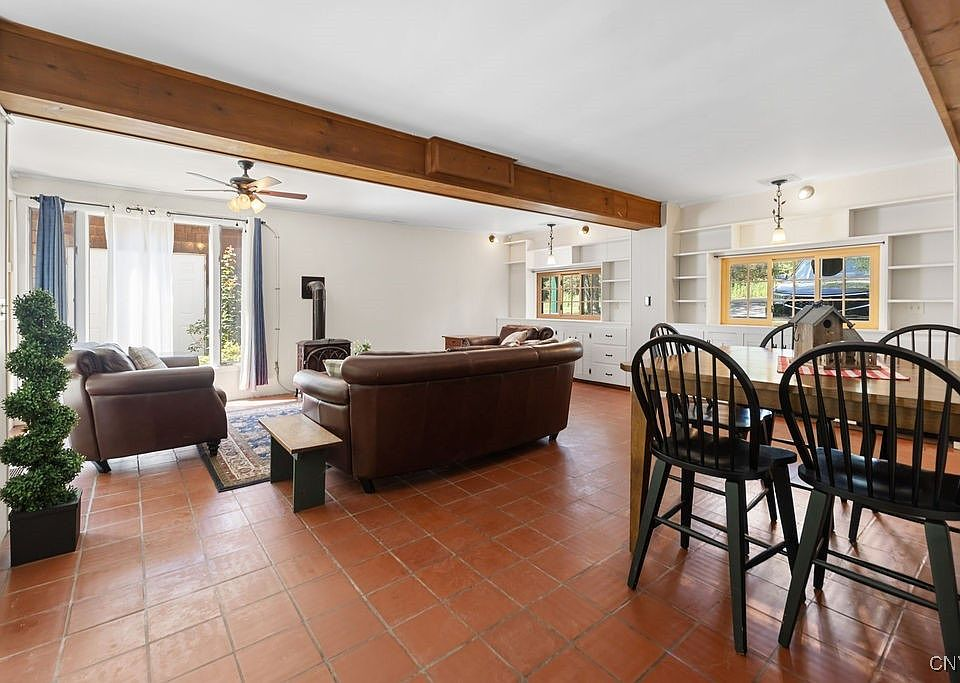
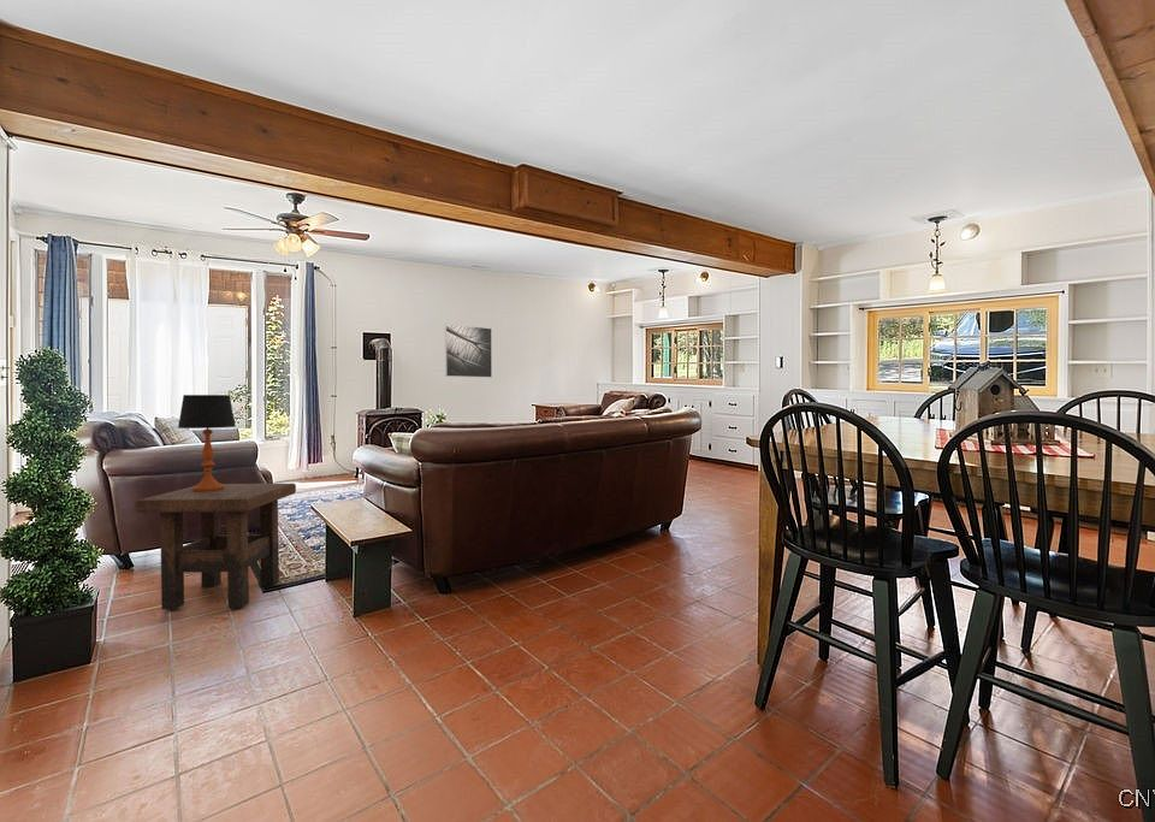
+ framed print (468, 351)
+ side table (223, 543)
+ table lamp (207, 442)
